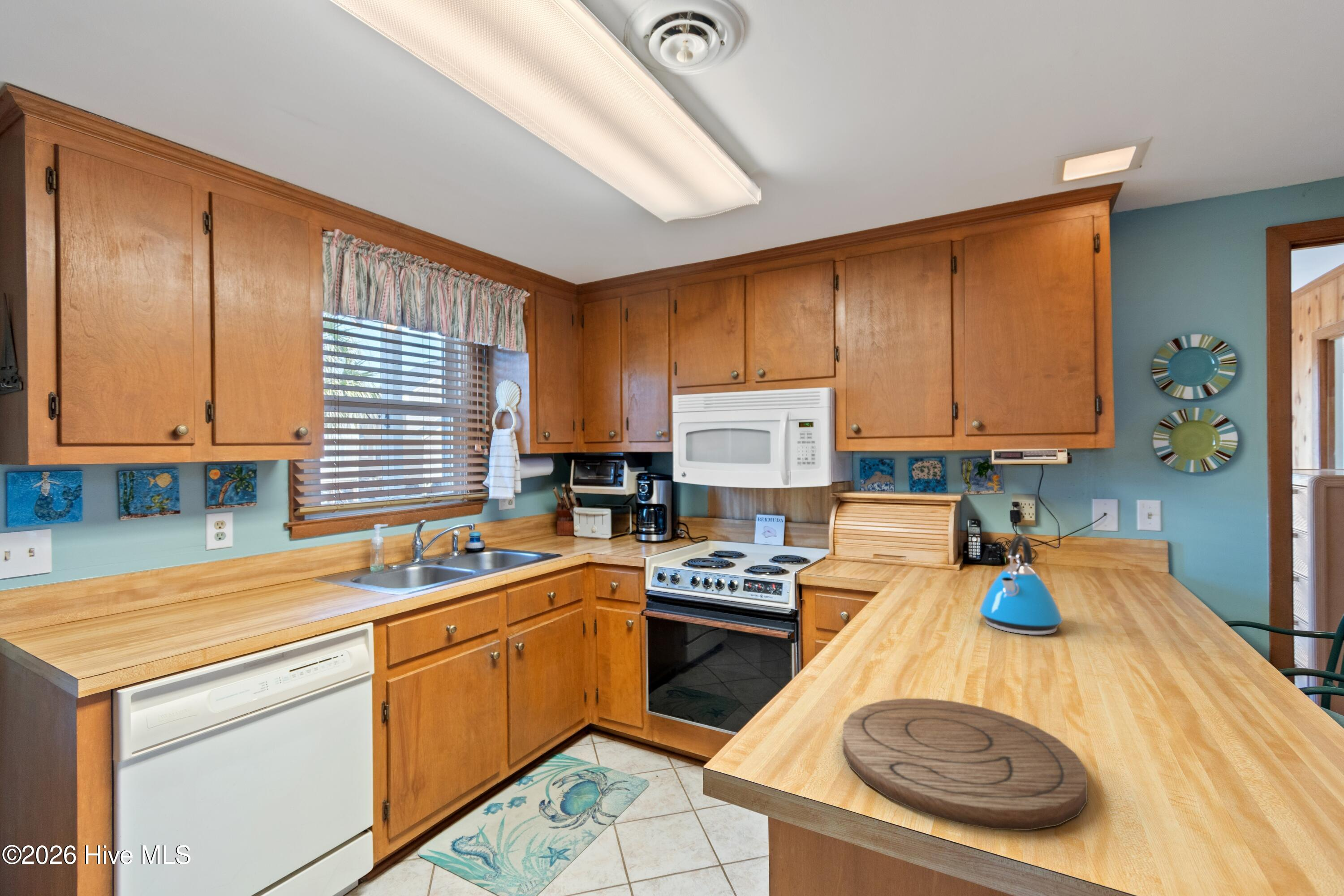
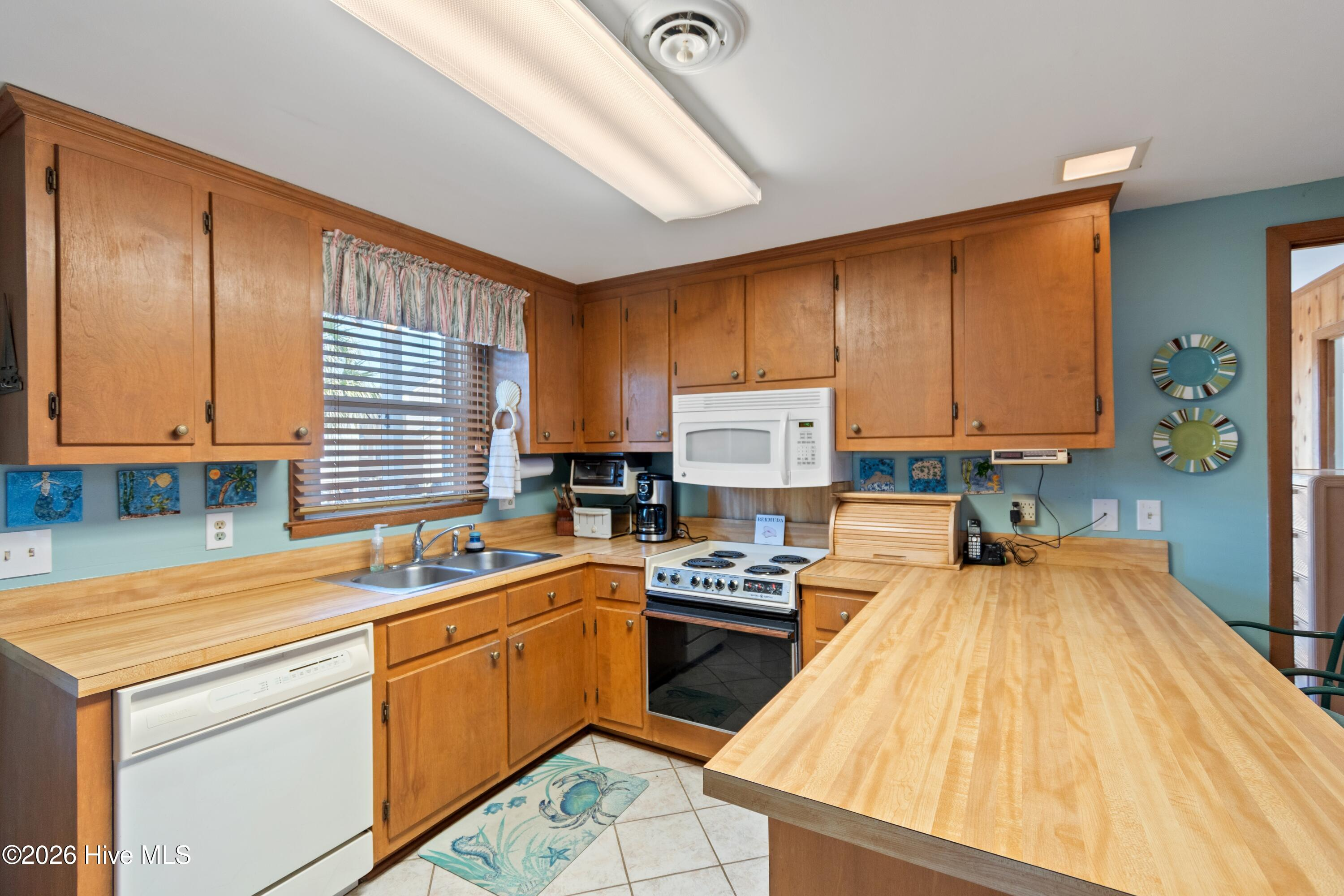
- cutting board (955, 752)
- kettle (1020, 580)
